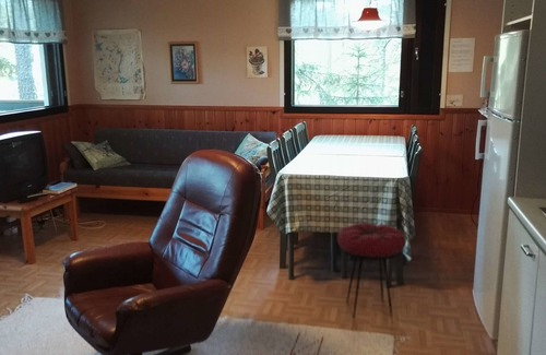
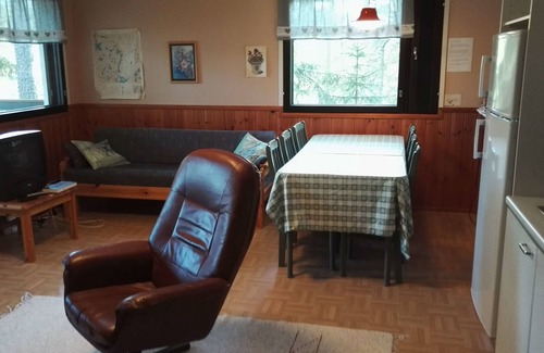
- stool (360, 269)
